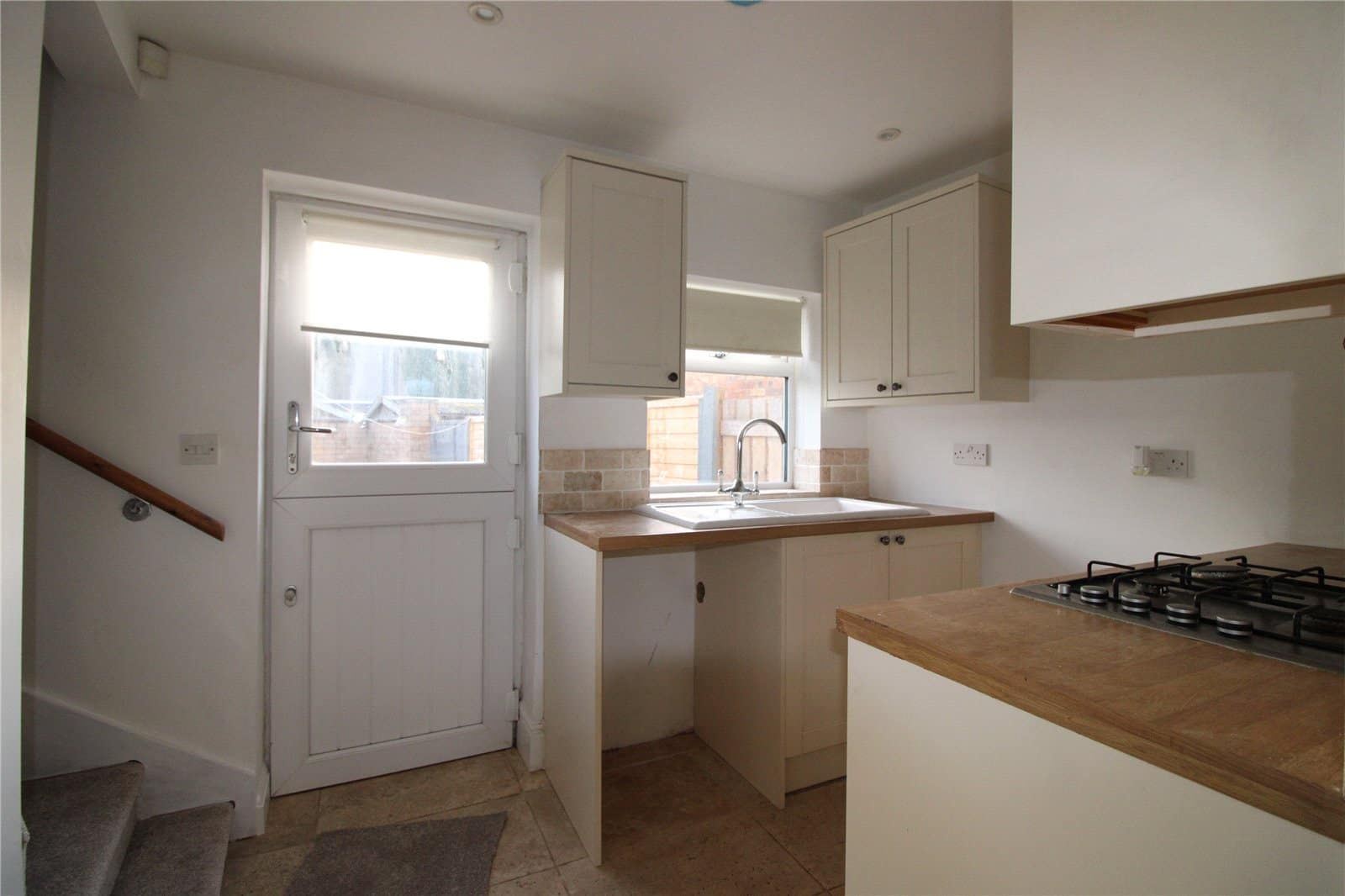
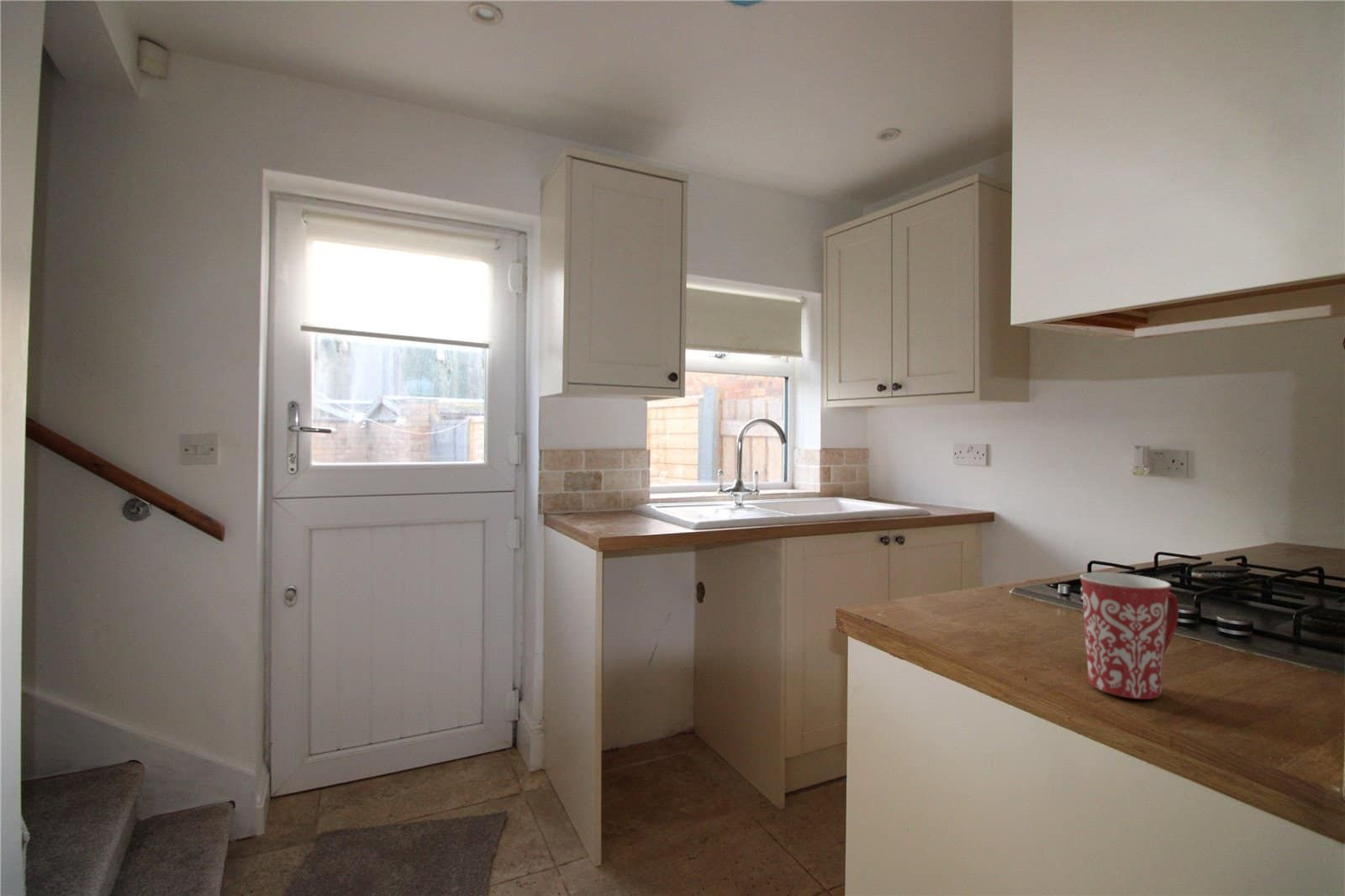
+ mug (1135, 632)
